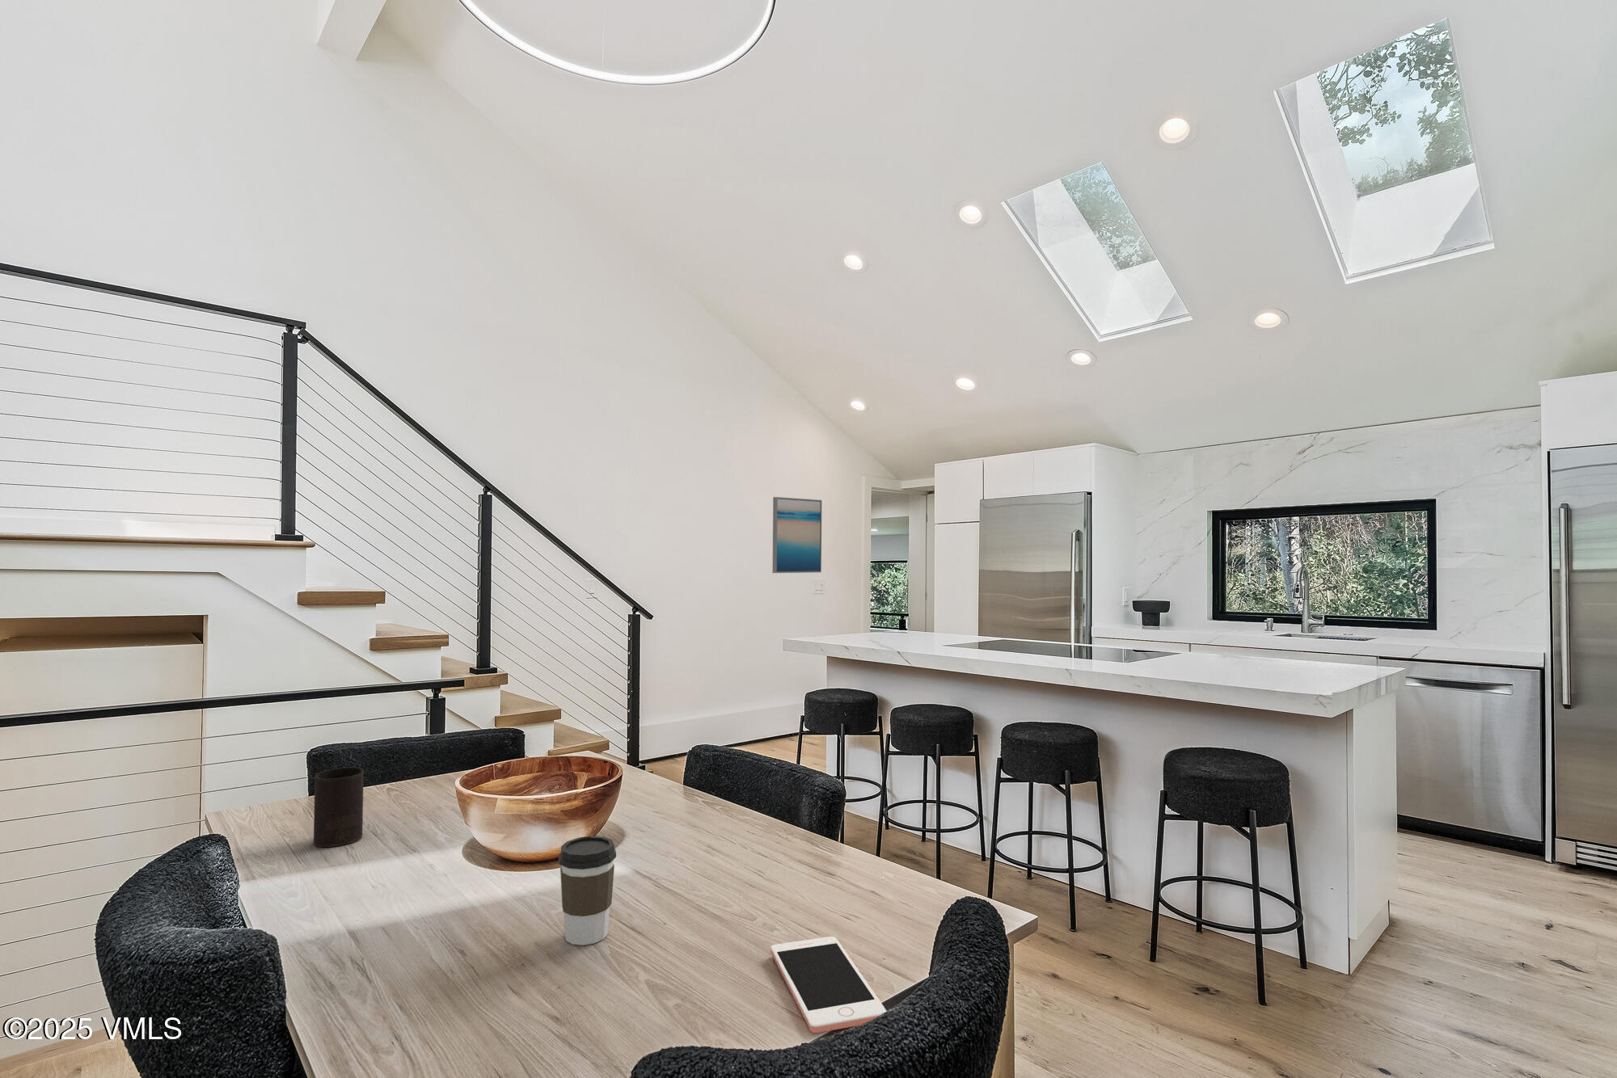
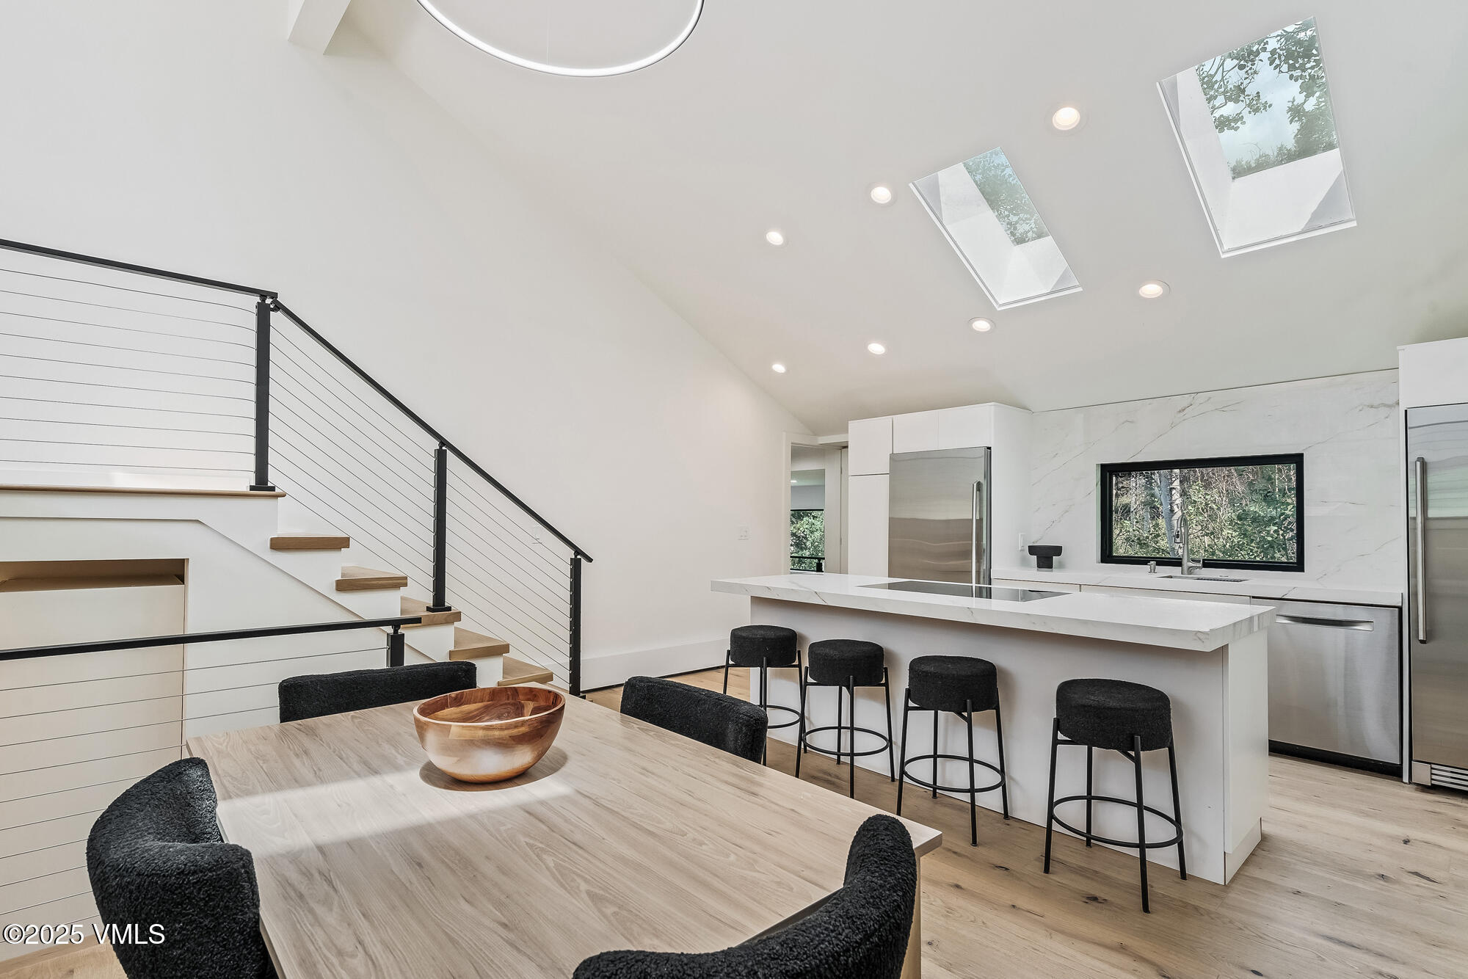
- cell phone (824, 979)
- cup (339, 806)
- coffee cup (587, 890)
- wall art (798, 535)
